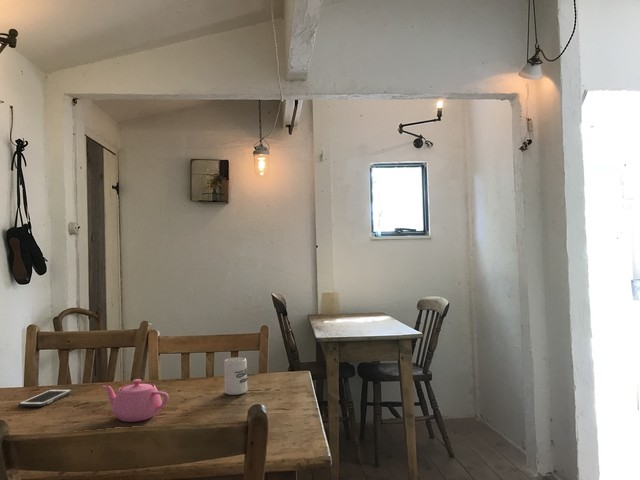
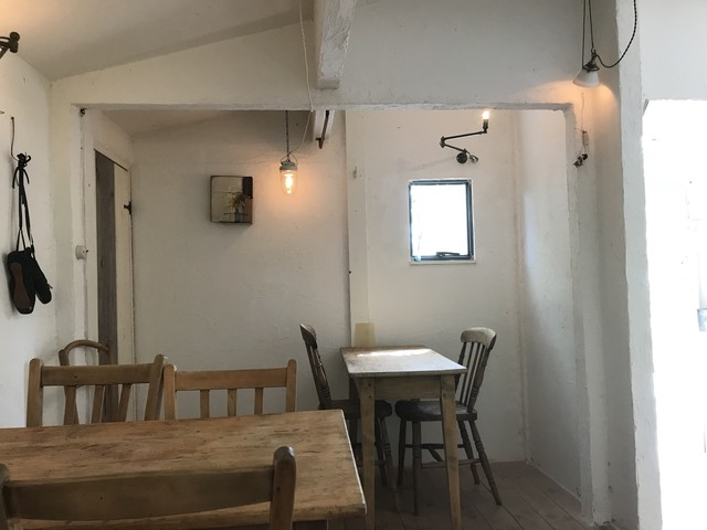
- cell phone (46, 397)
- teapot (134, 398)
- cup (236, 375)
